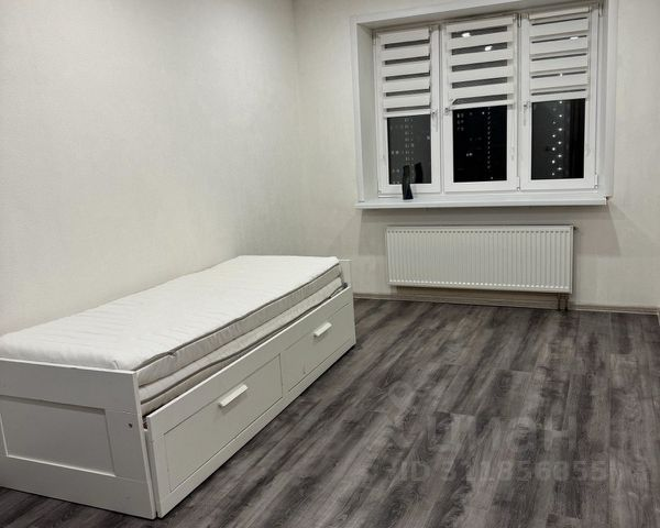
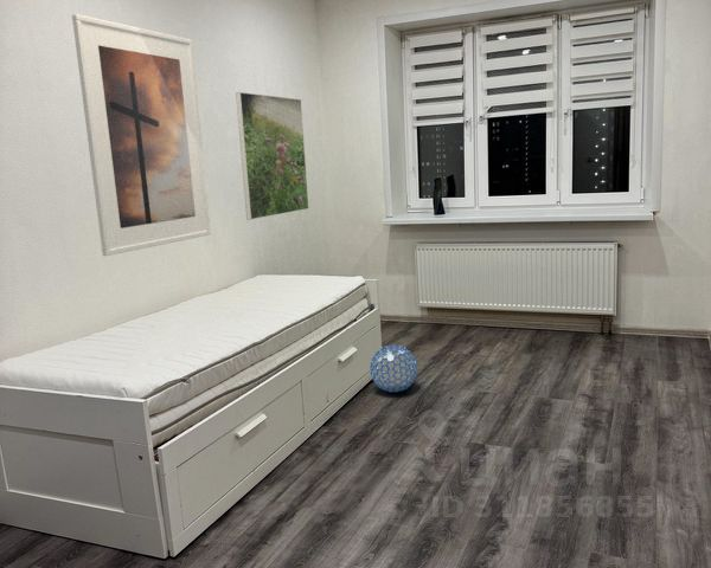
+ ball (393, 368)
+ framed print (275, 155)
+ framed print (150, 138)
